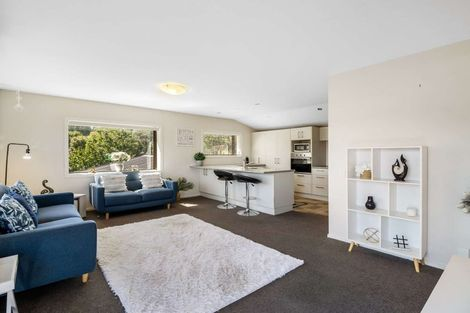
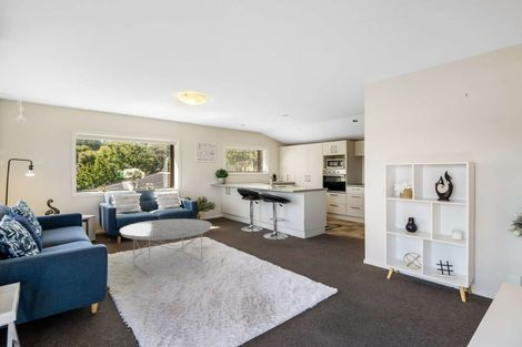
+ coffee table (168, 244)
